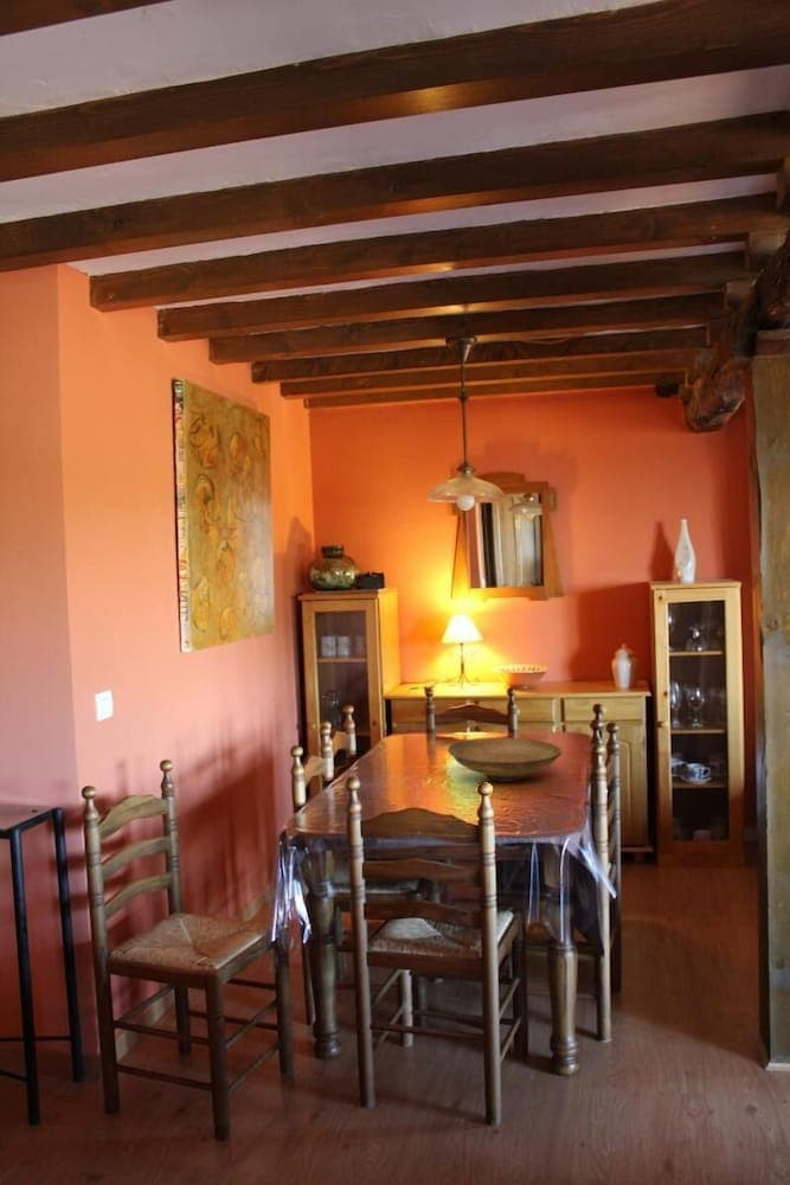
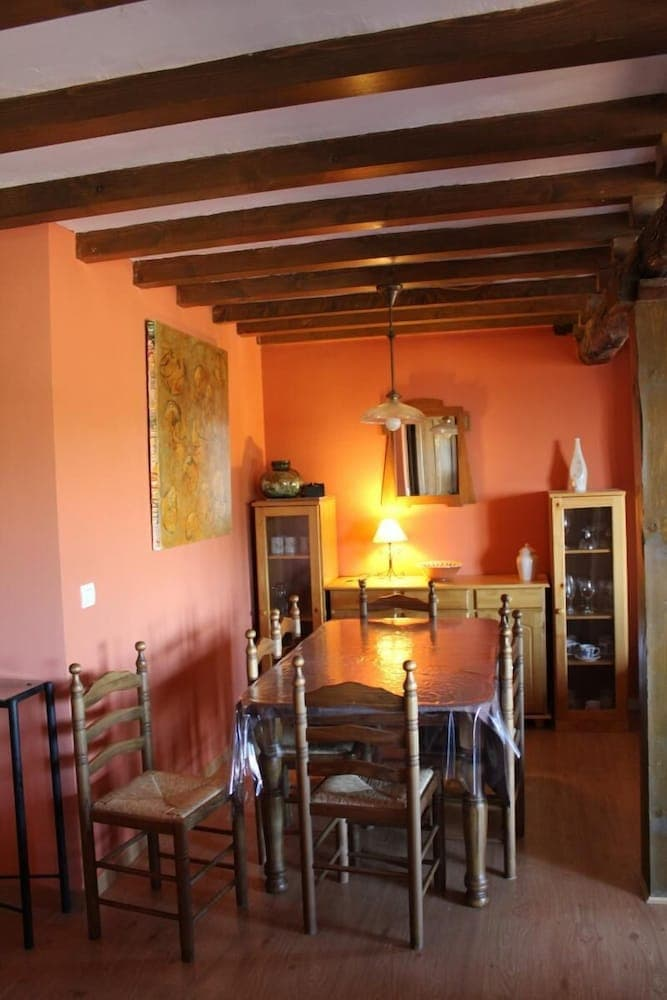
- decorative bowl (505, 762)
